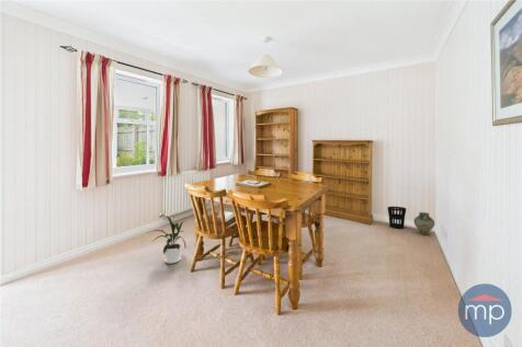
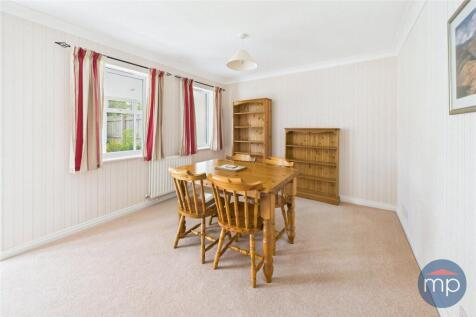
- house plant (171, 239)
- wastebasket (396, 217)
- ceramic jug (423, 223)
